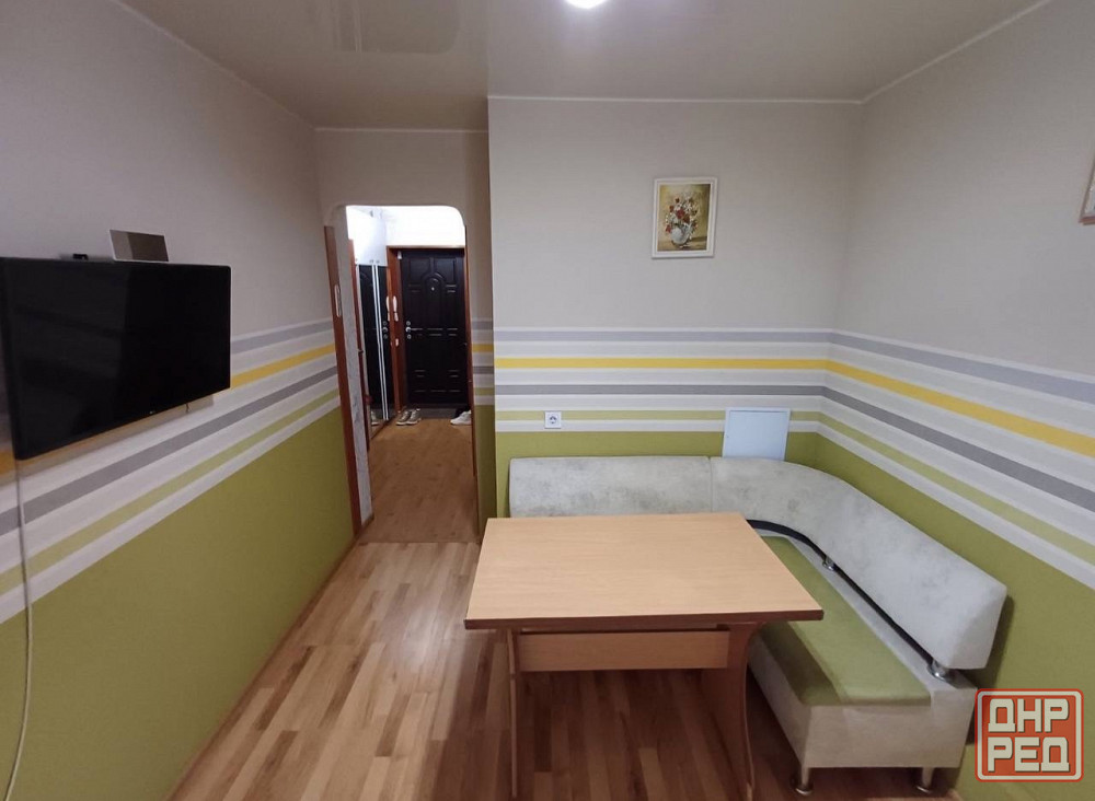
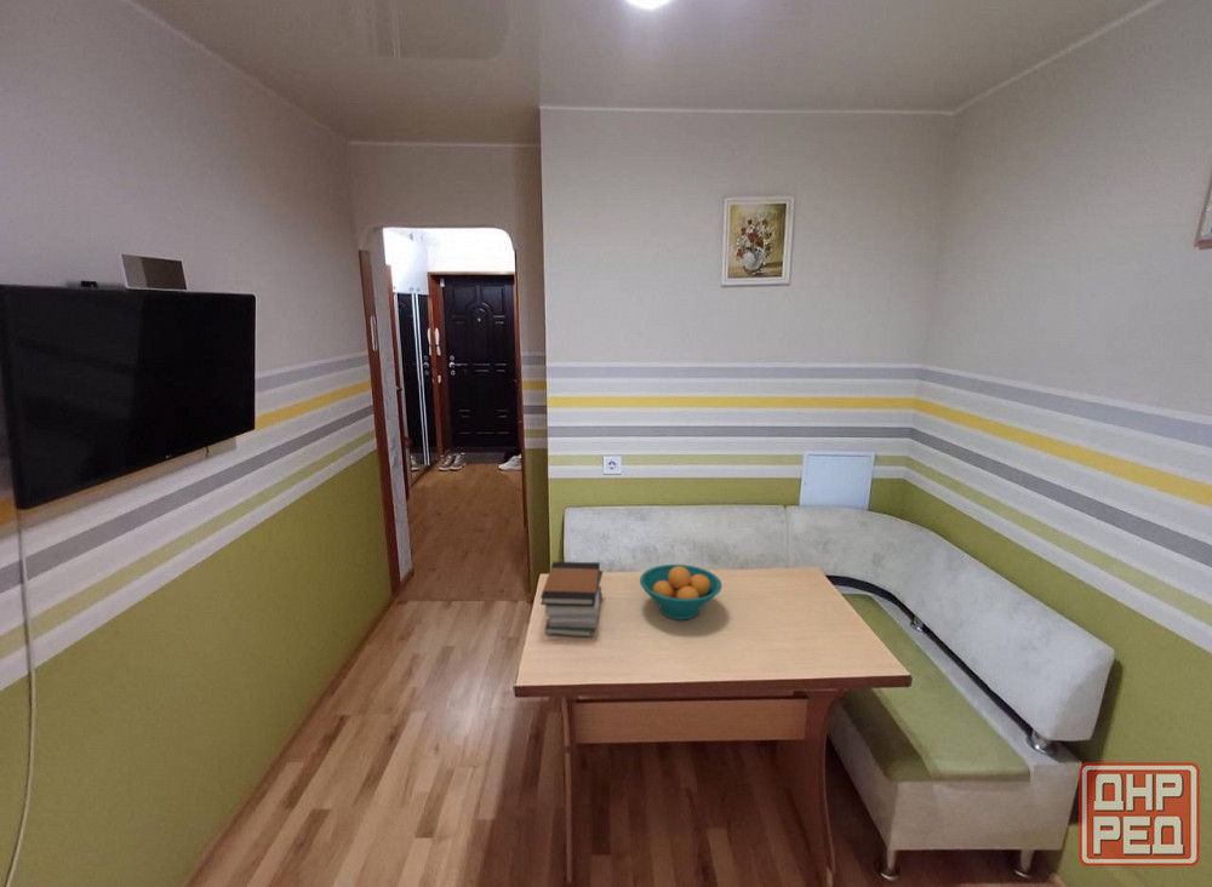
+ book stack (573, 597)
+ fruit bowl (680, 589)
